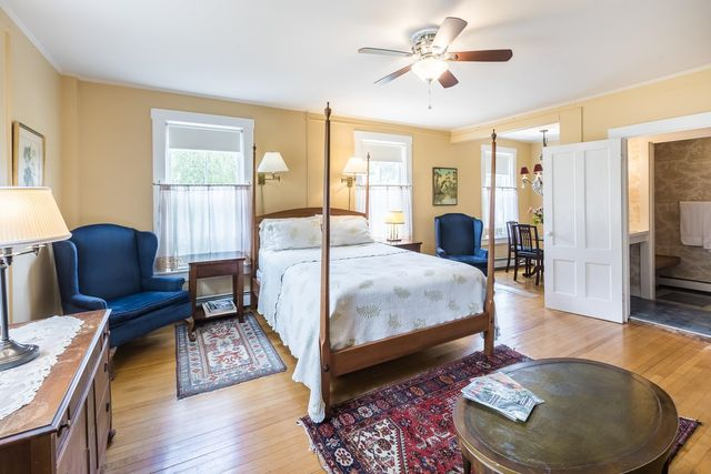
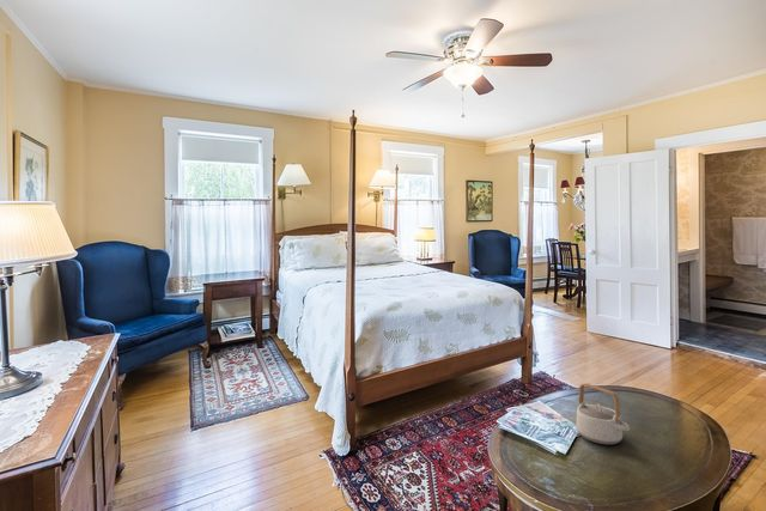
+ teapot (602, 413)
